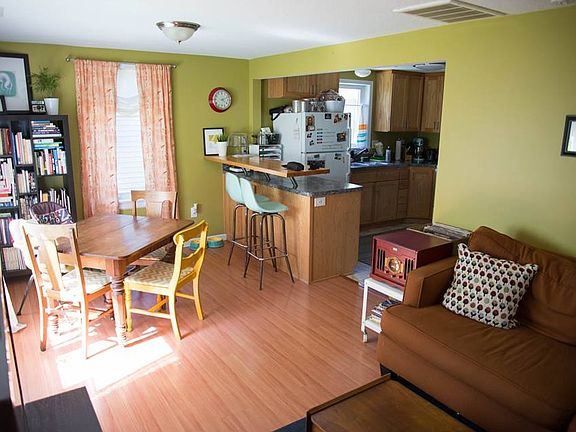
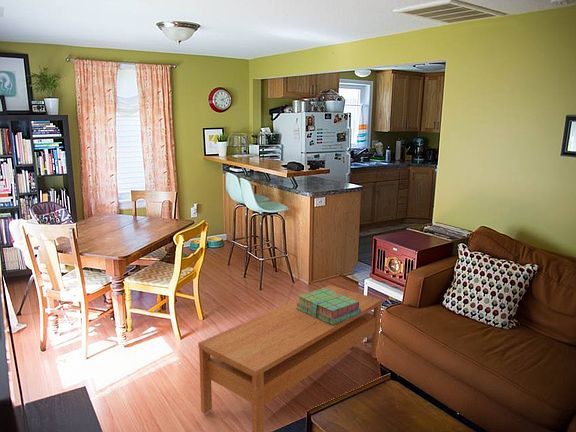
+ stack of books (328, 304)
+ coffee table (300, 350)
